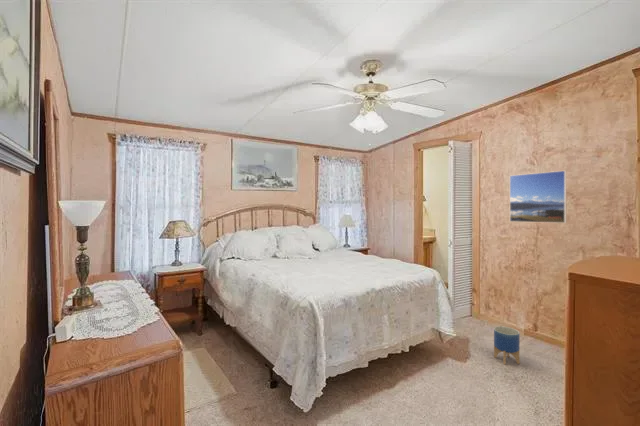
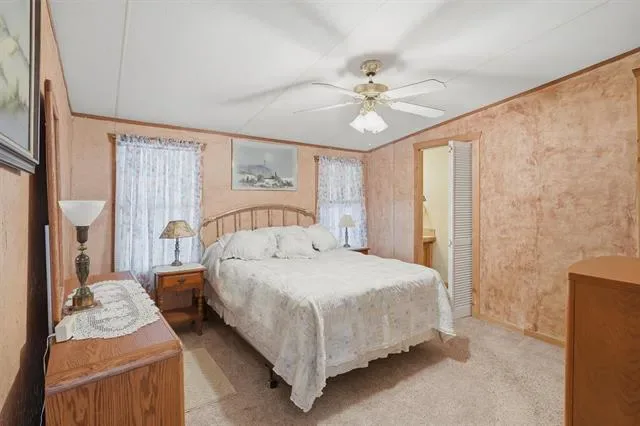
- planter (506, 345)
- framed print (536, 197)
